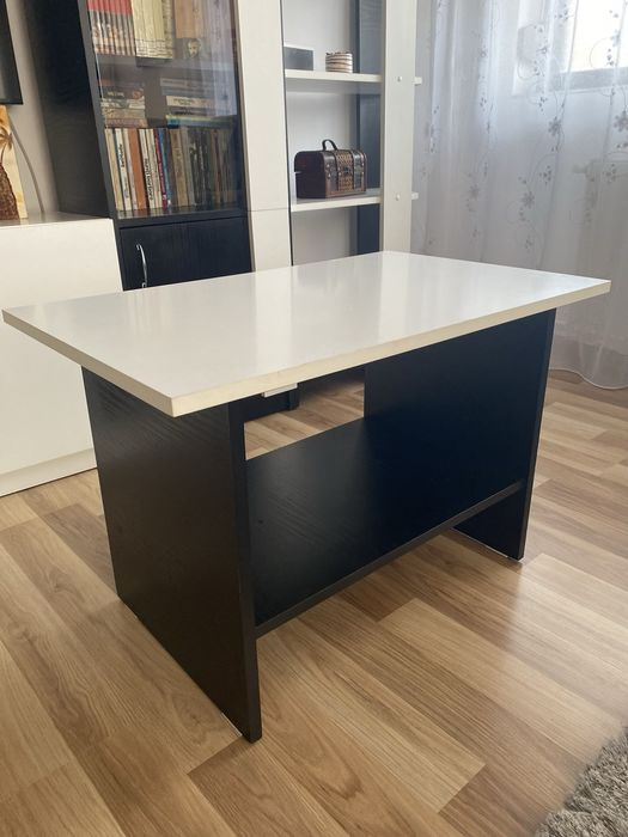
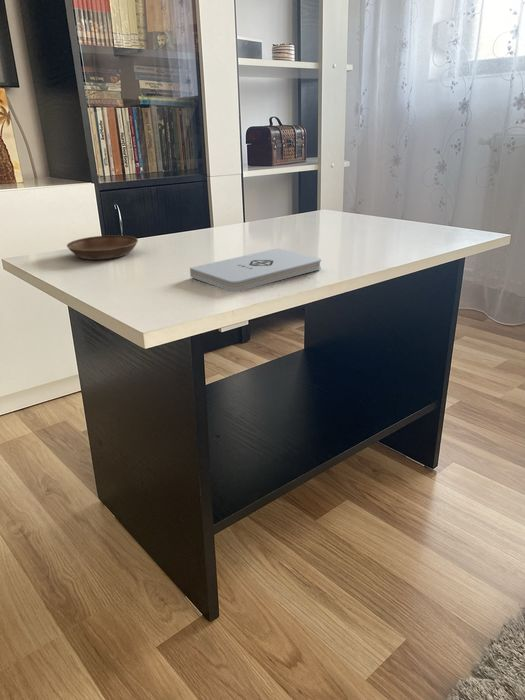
+ notepad (258, 268)
+ saucer (103, 248)
